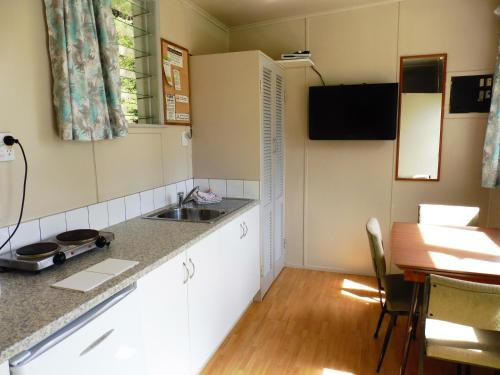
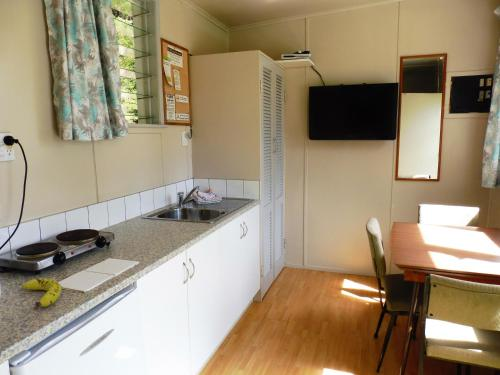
+ fruit (36, 289)
